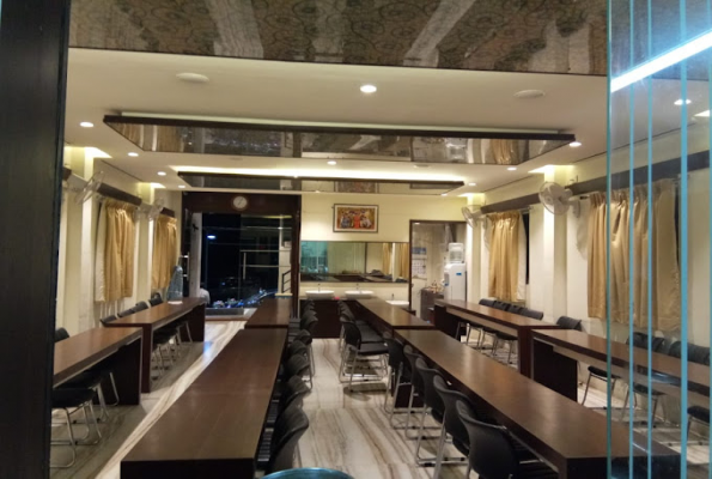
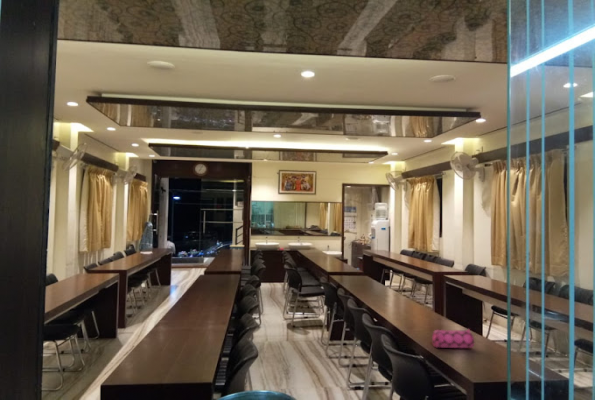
+ pencil case (452, 338)
